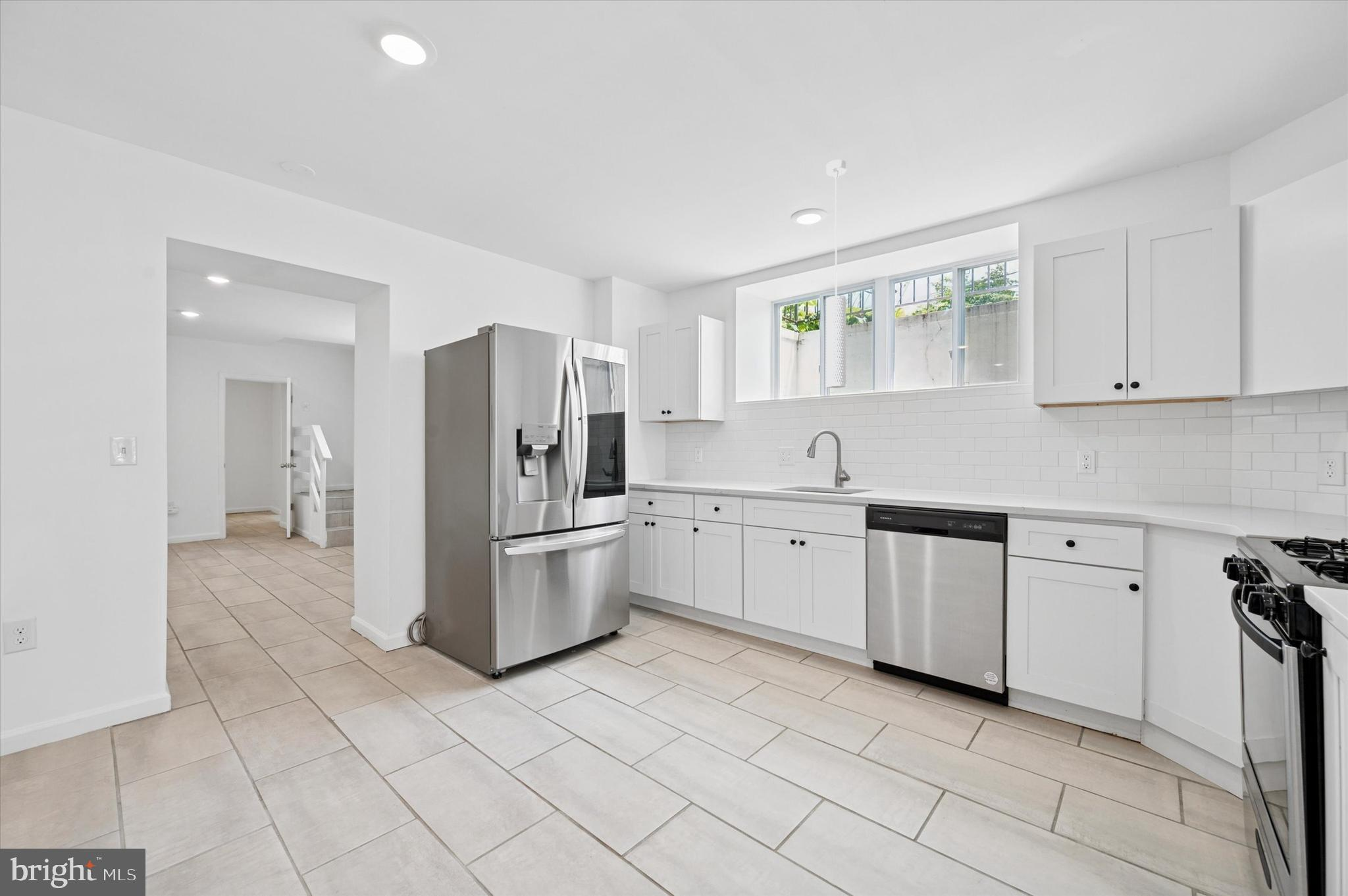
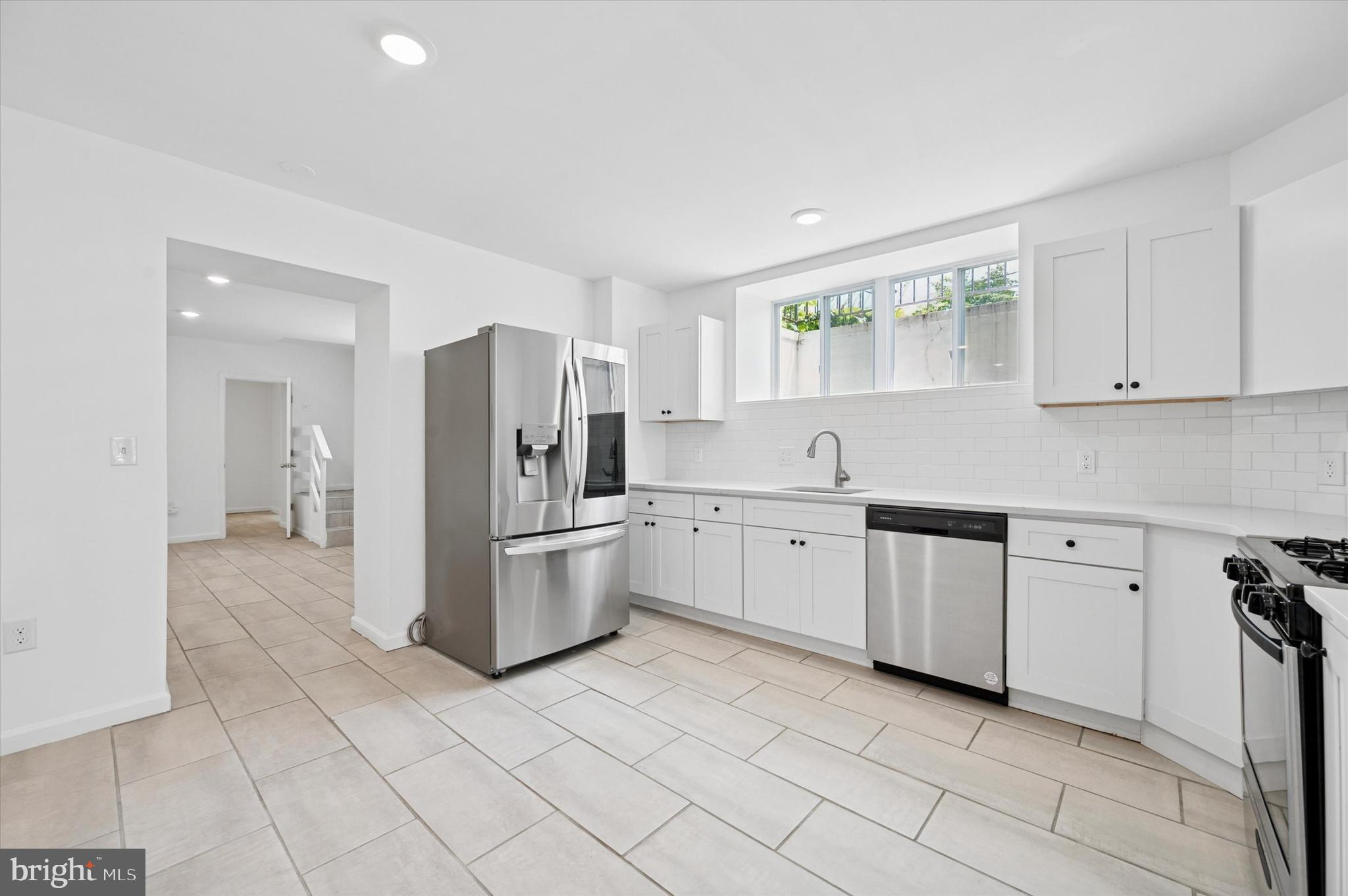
- pendant light (836, 276)
